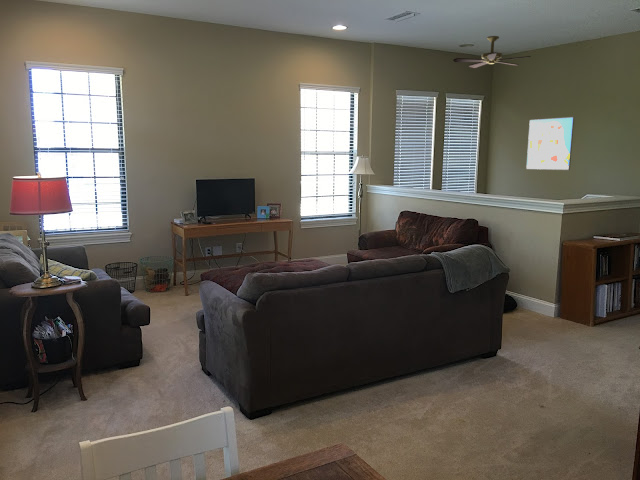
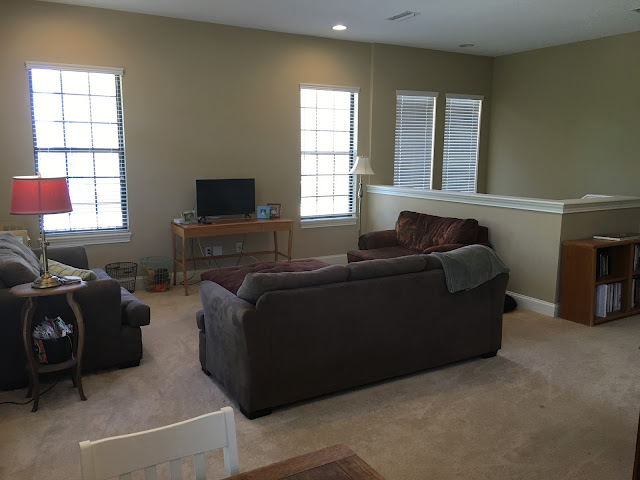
- ceiling fan (491, 49)
- wall art (549, 144)
